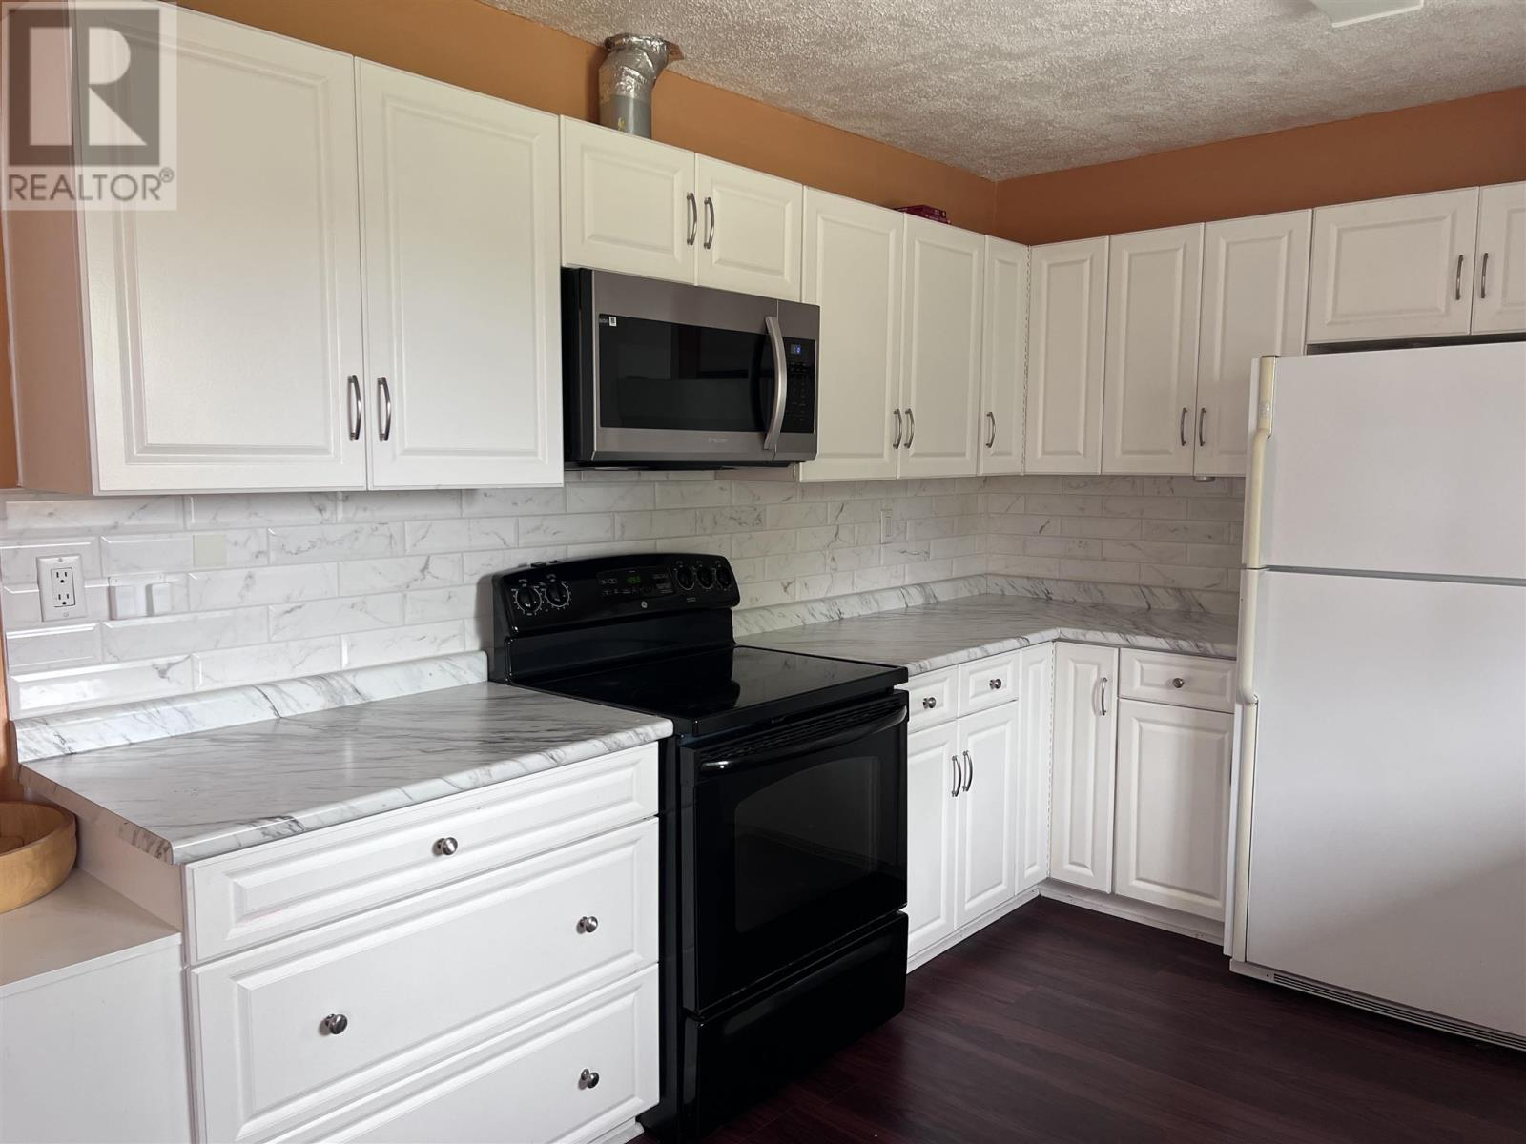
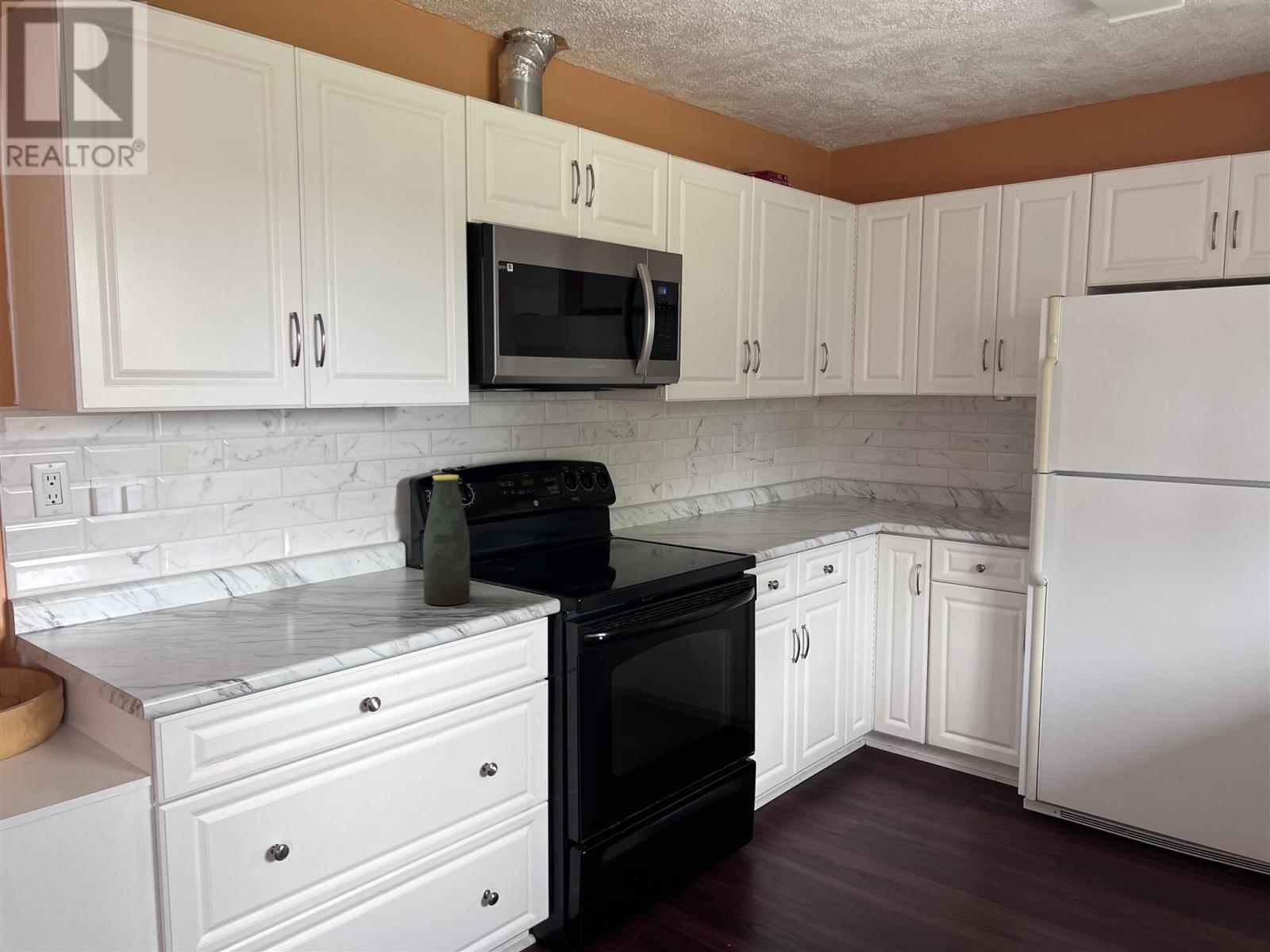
+ bottle (446, 538)
